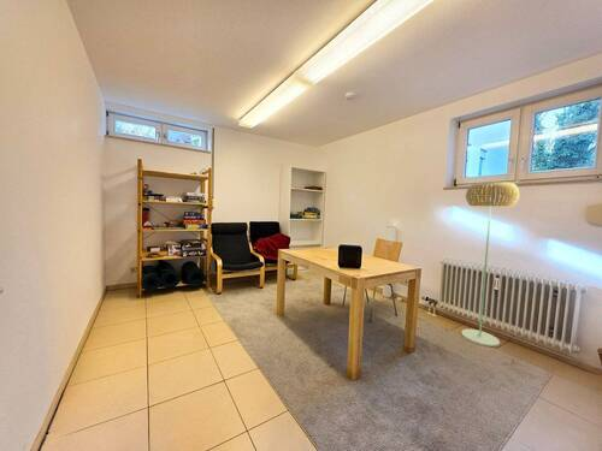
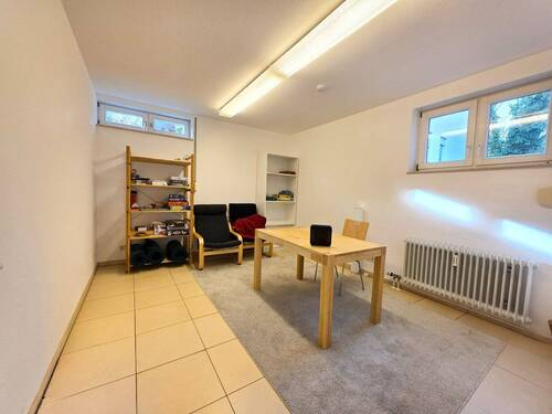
- floor lamp (485, 262)
